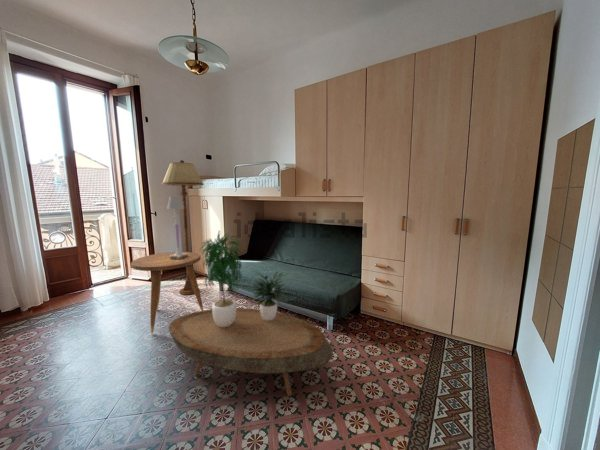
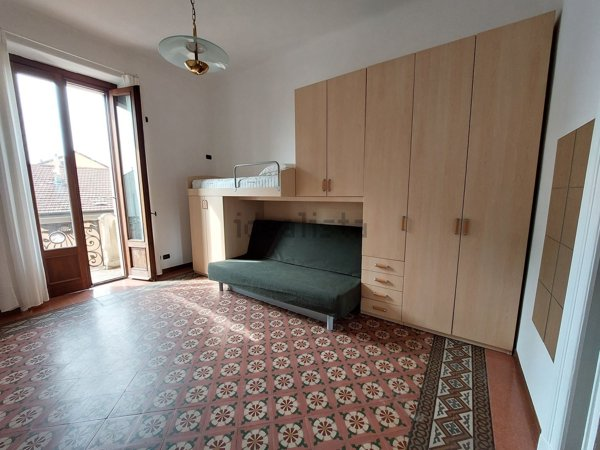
- floor lamp (185, 227)
- side table (160, 285)
- table lamp (176, 226)
- coffee table (247, 348)
- potted plant (240, 276)
